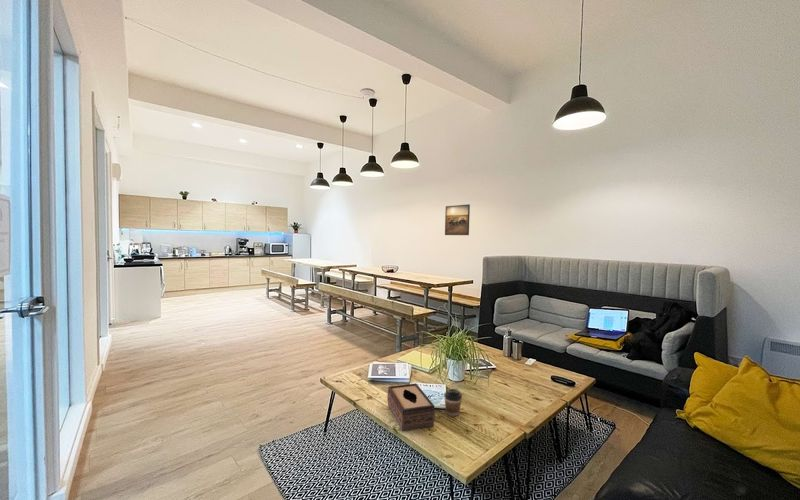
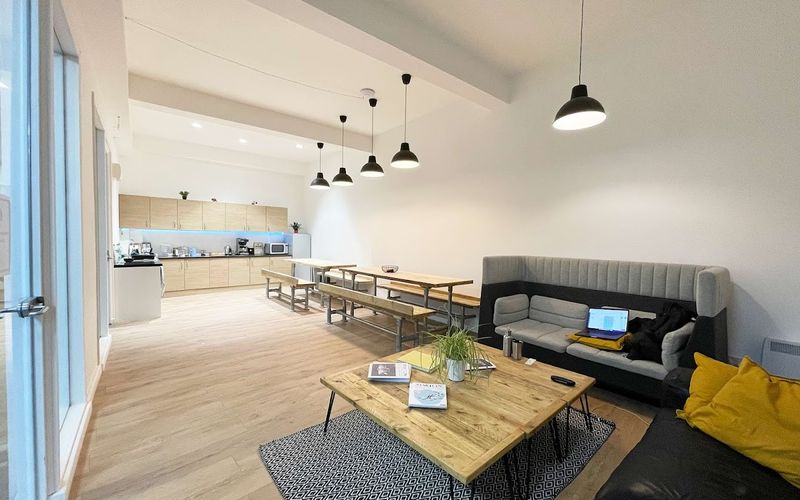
- coffee cup (452, 401)
- tissue box (409, 405)
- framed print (456, 220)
